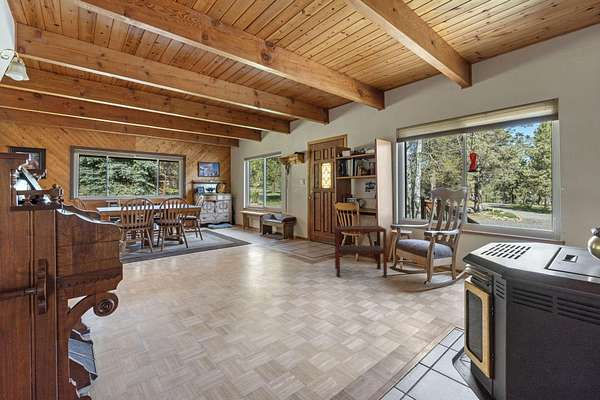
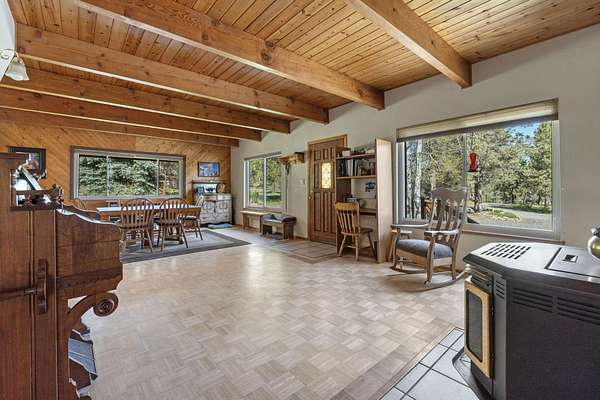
- side table (359, 249)
